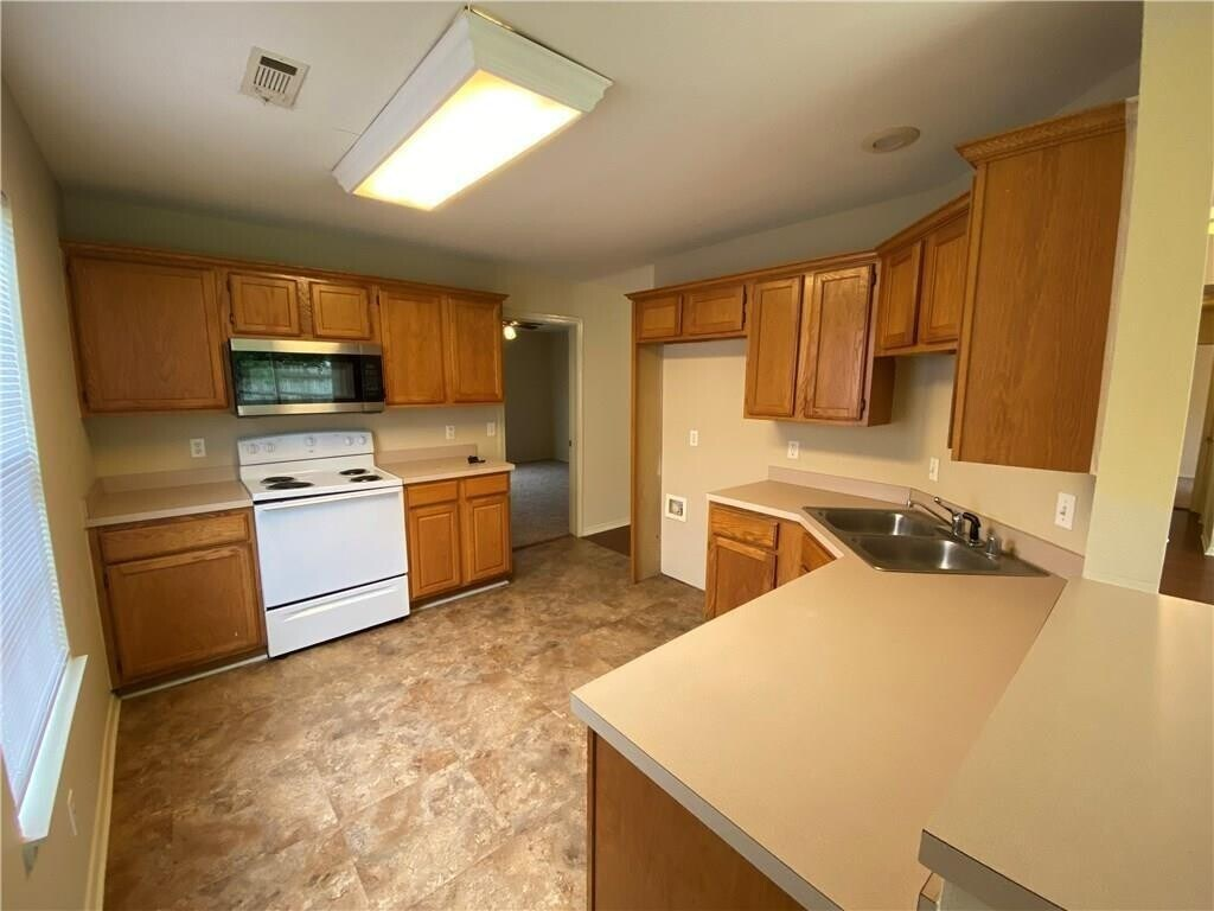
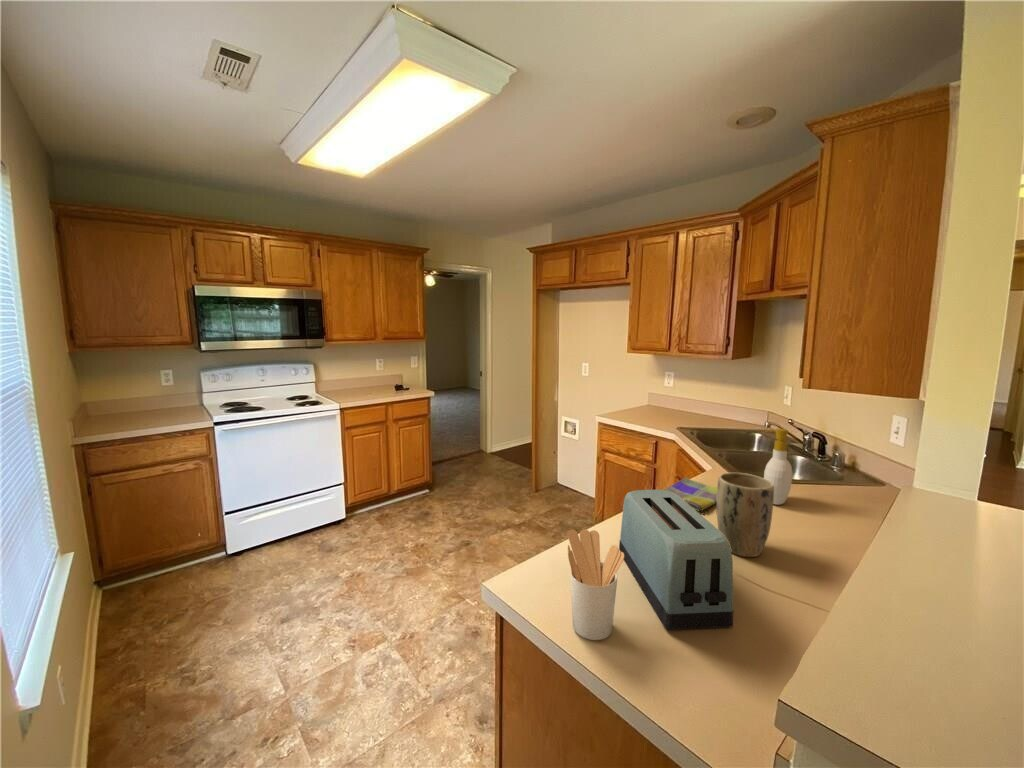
+ dish towel (692, 492)
+ soap bottle (777, 465)
+ utensil holder (589, 579)
+ plant pot (742, 514)
+ toaster (670, 548)
